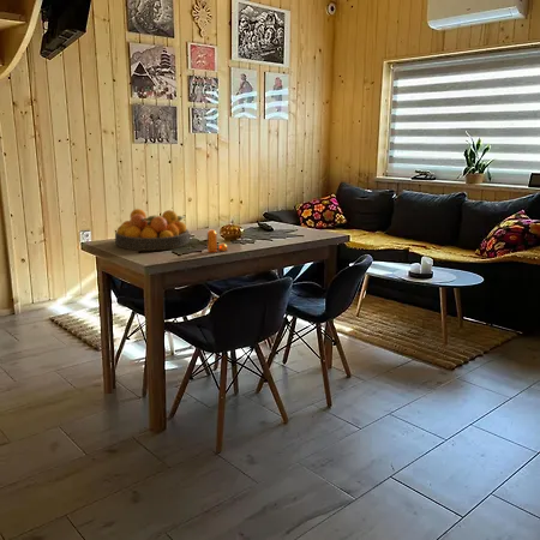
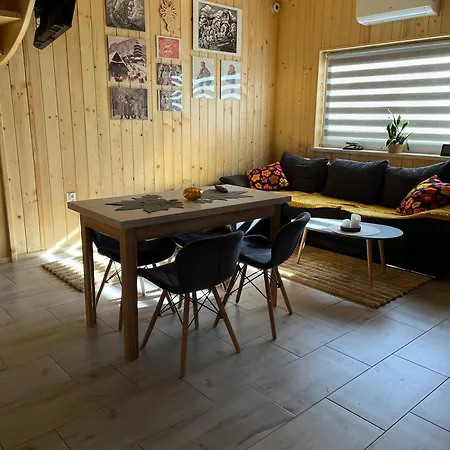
- pepper shaker (216, 239)
- fruit bowl (151, 227)
